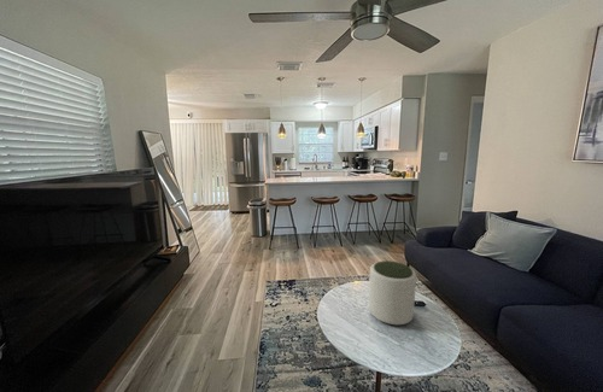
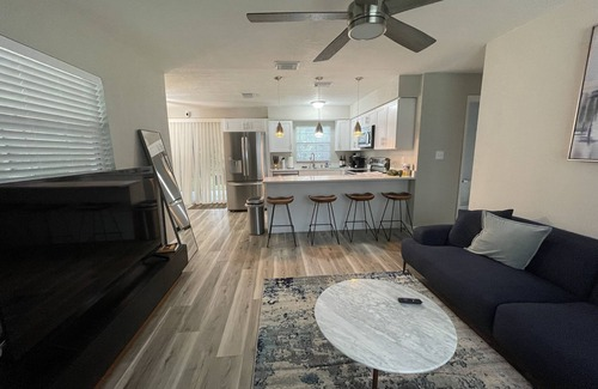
- plant pot (391, 291)
